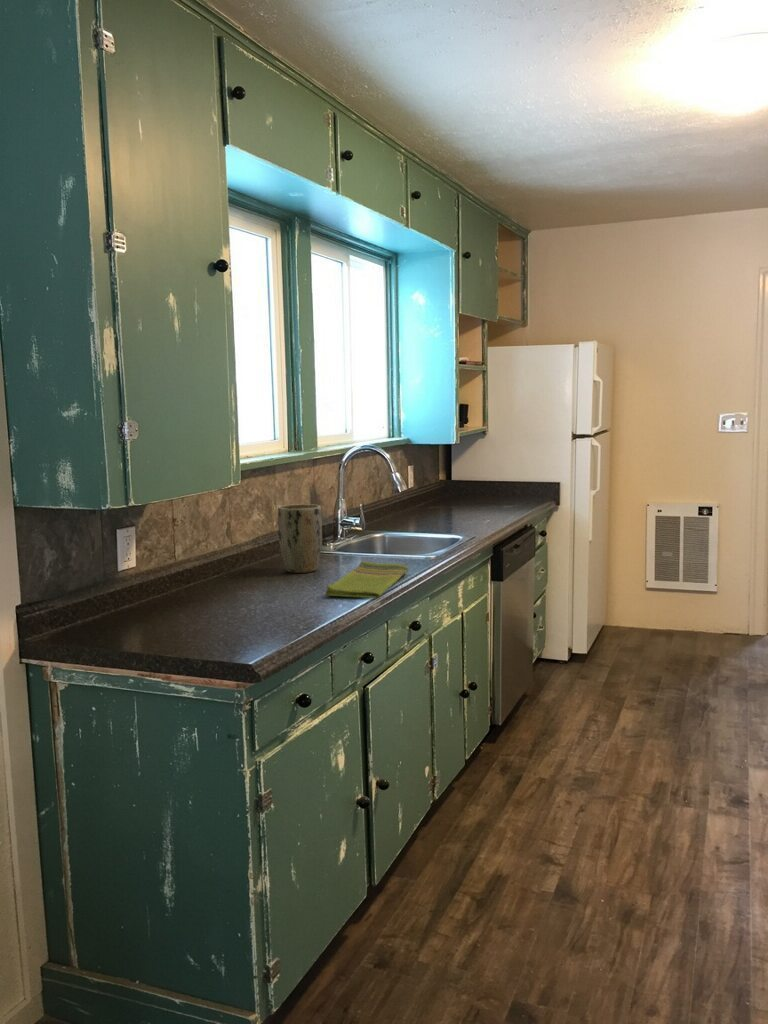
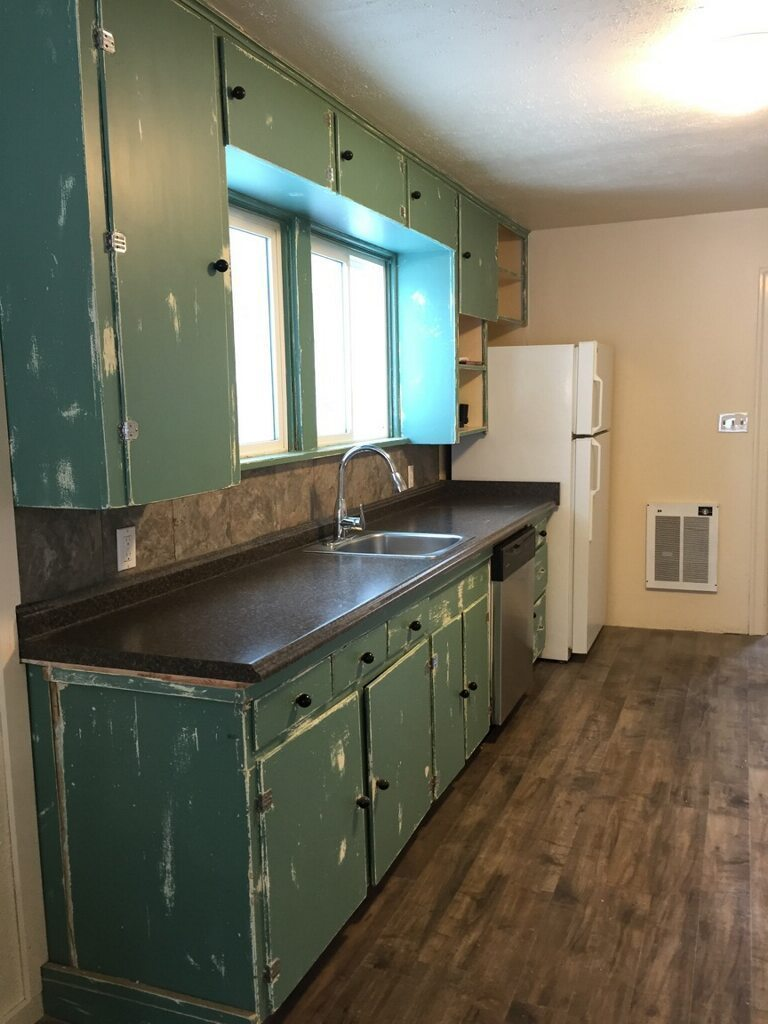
- dish towel (369, 578)
- plant pot (300, 538)
